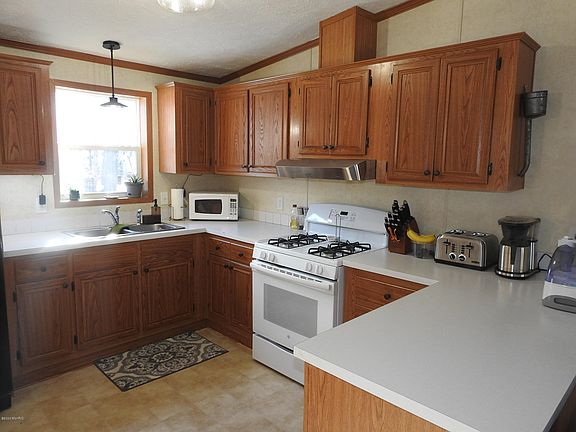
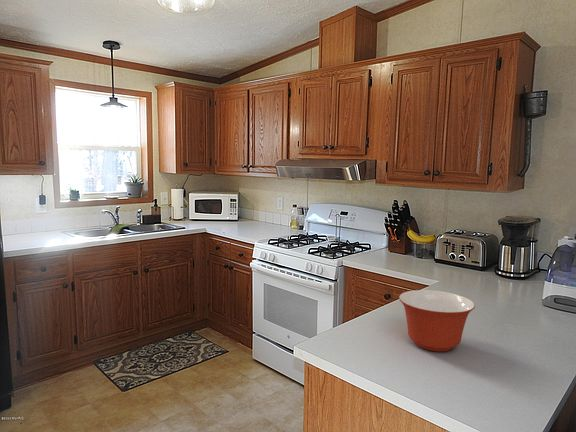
+ mixing bowl (434, 322)
